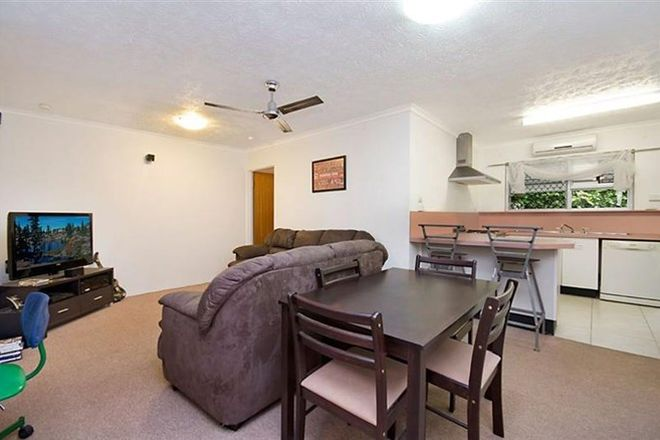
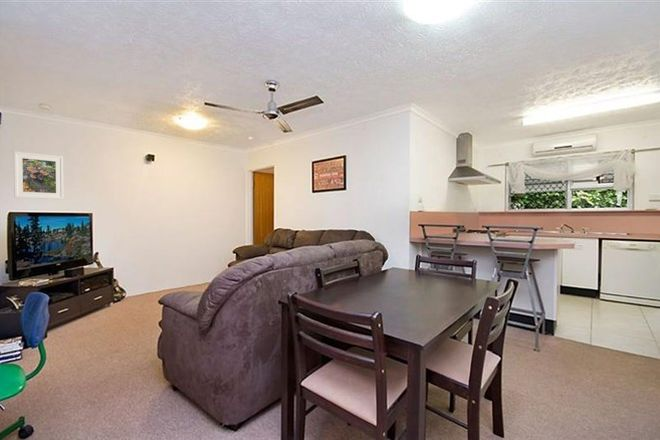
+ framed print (39, 176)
